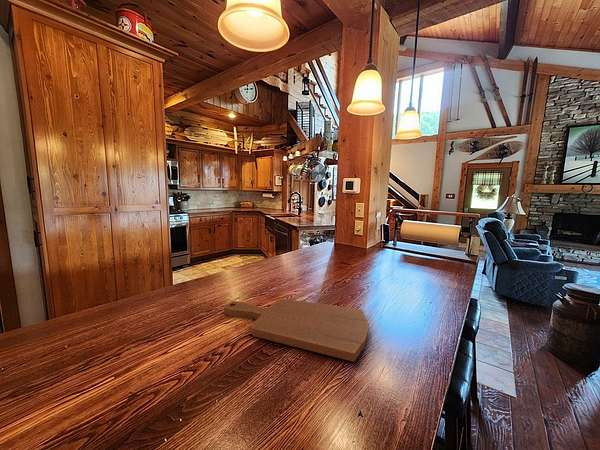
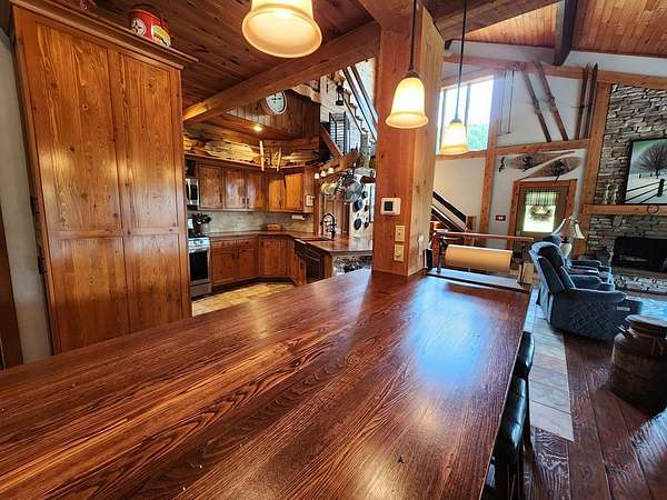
- cutting board (302, 321)
